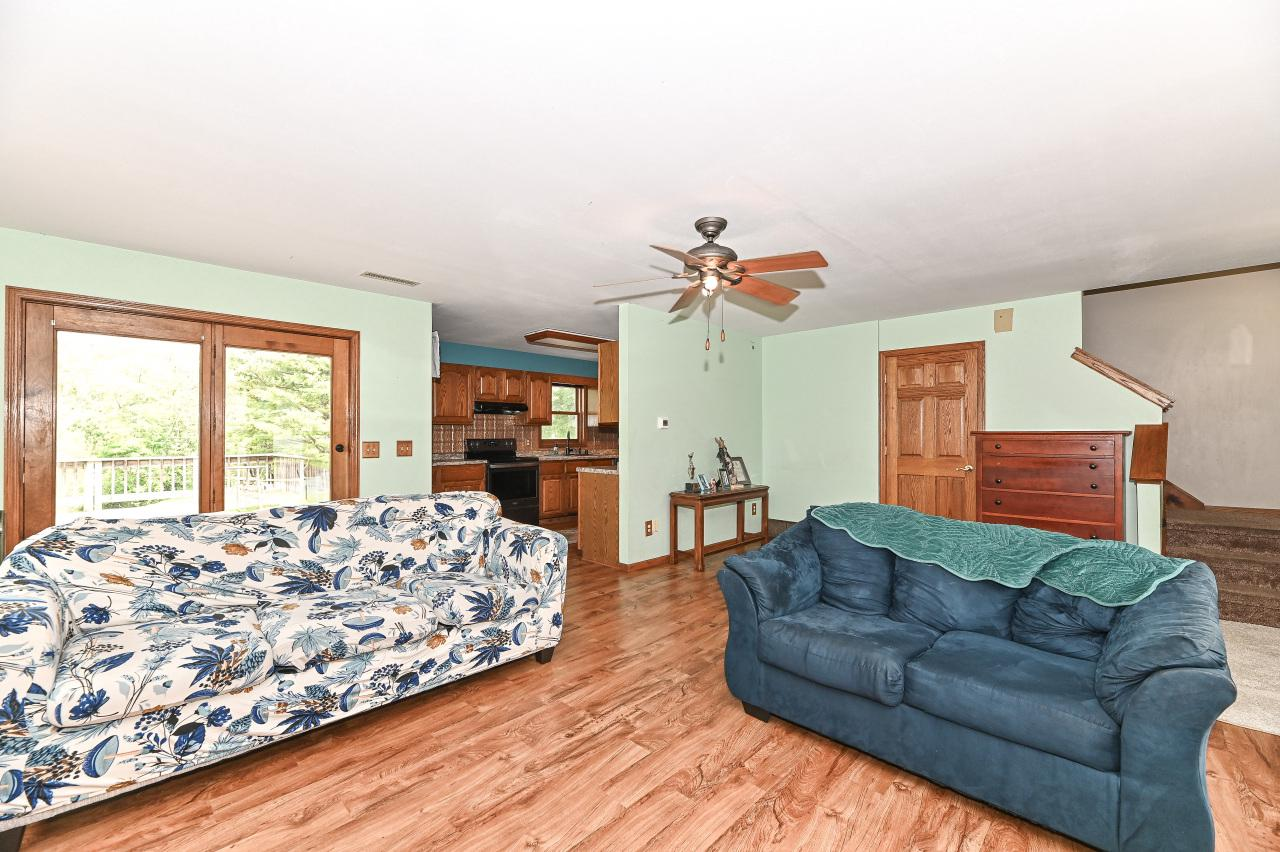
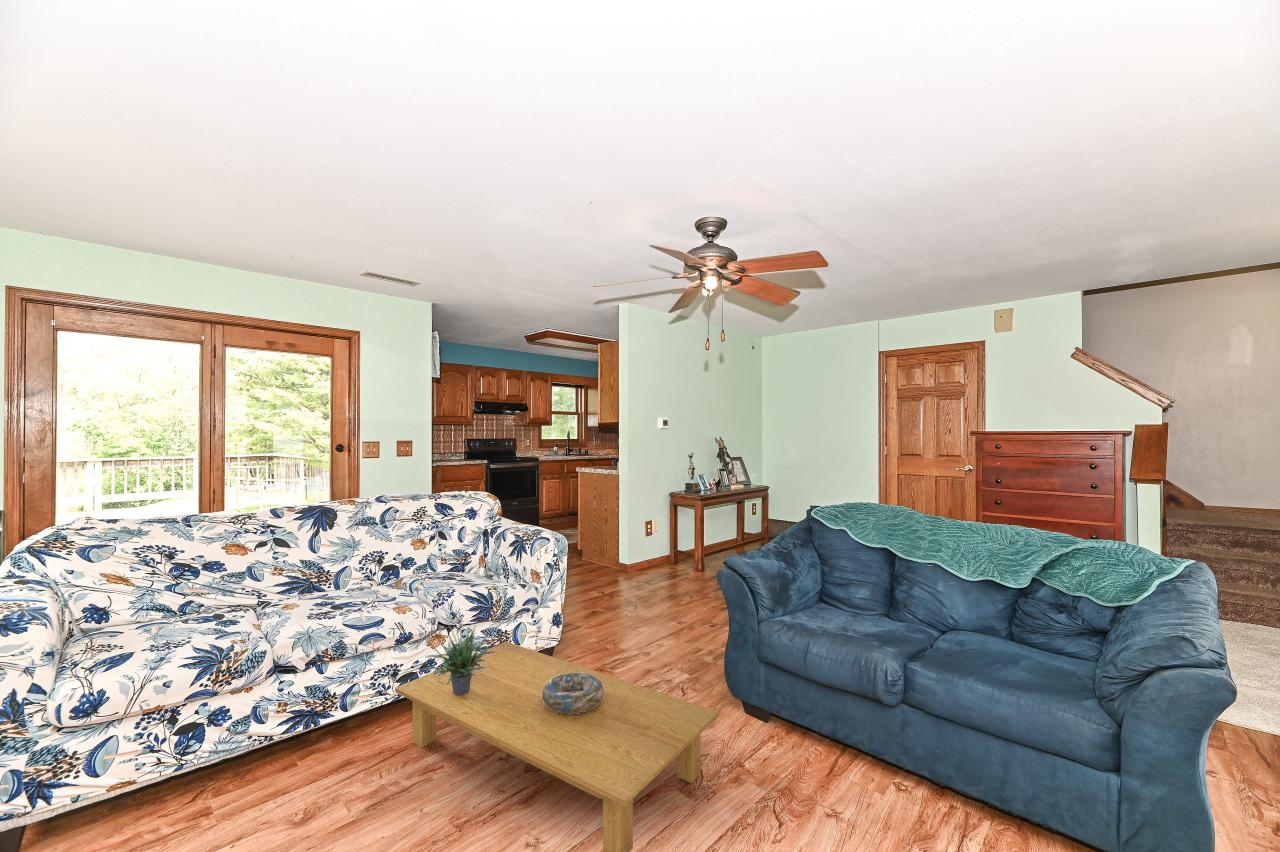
+ potted plant (457, 653)
+ coffee table (549, 728)
+ decorative bowl (573, 690)
